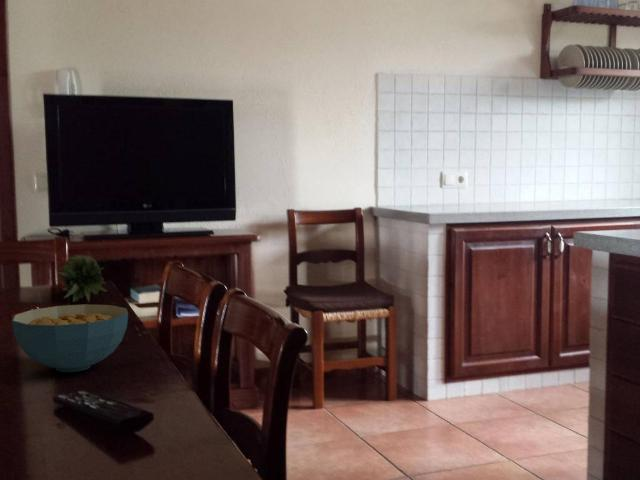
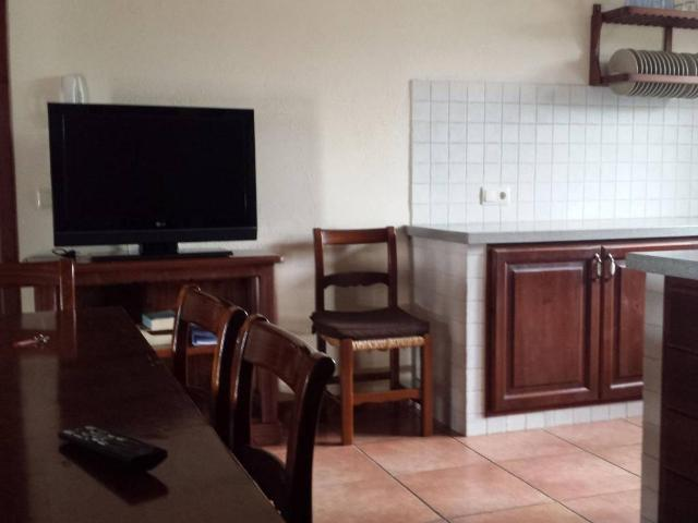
- cereal bowl (72, 341)
- fruit (80, 274)
